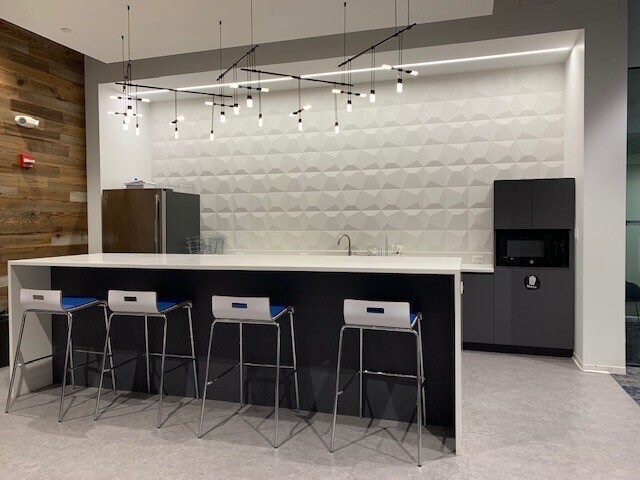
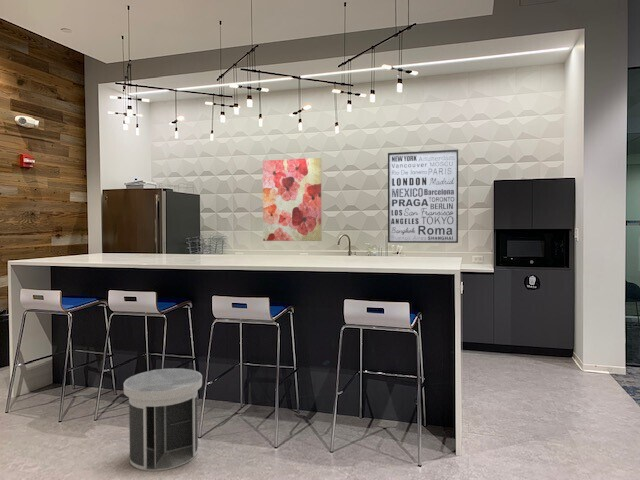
+ revolving door (164, 416)
+ wall art (291, 200)
+ wall art (422, 197)
